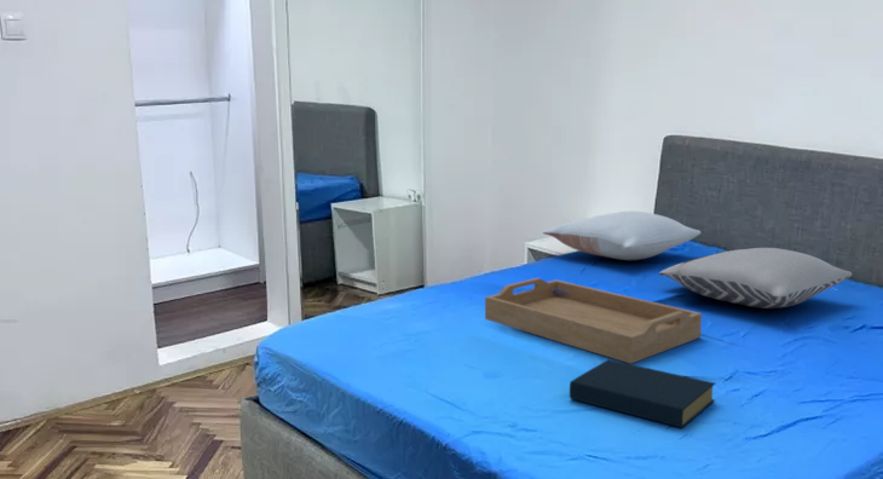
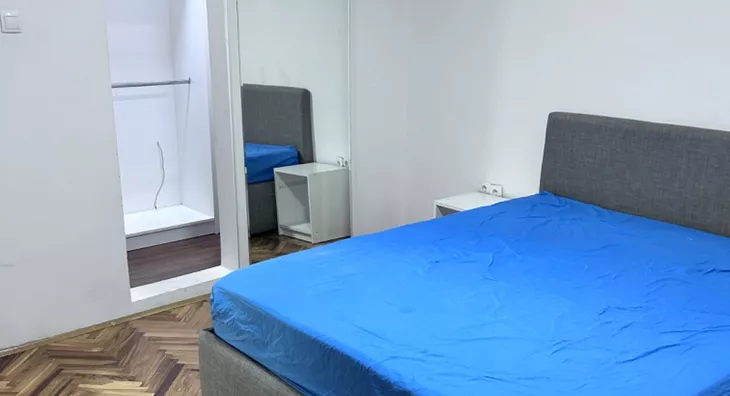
- serving tray (588, 312)
- pillow (752, 275)
- hardback book (641, 391)
- pillow (621, 233)
